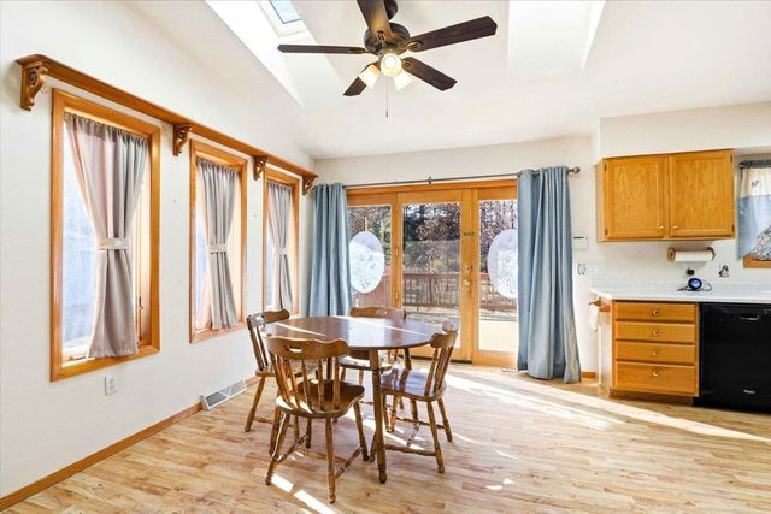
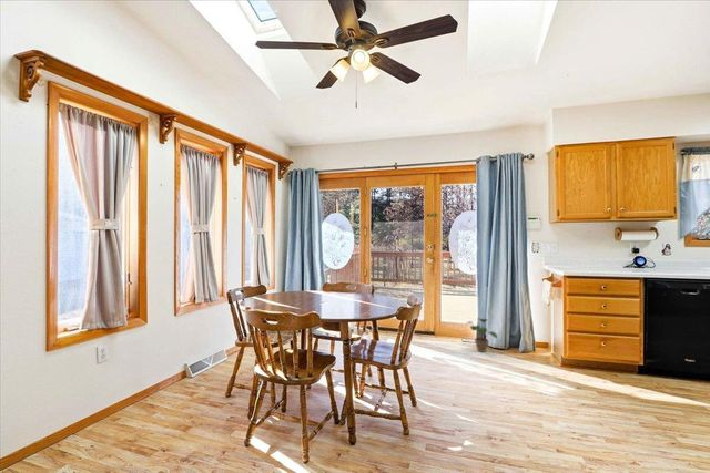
+ potted plant (481, 335)
